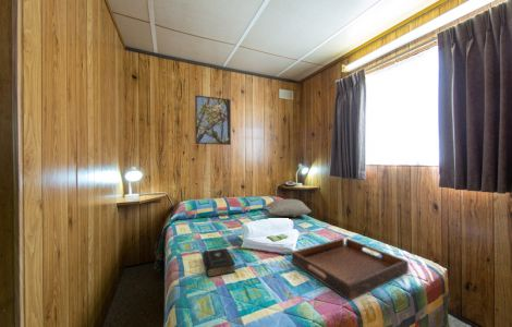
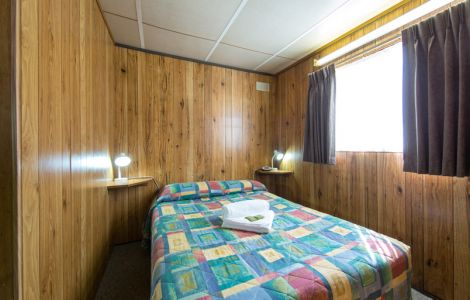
- book (220, 261)
- pillow (288, 207)
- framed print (212, 120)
- serving tray (346, 261)
